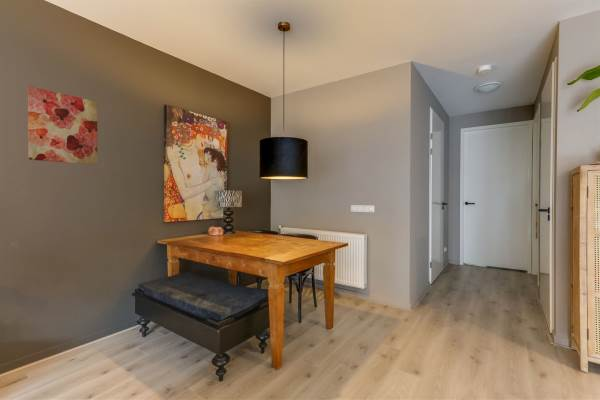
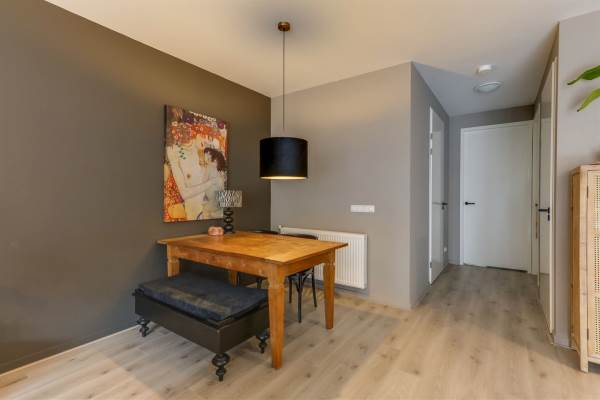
- wall art (65, 128)
